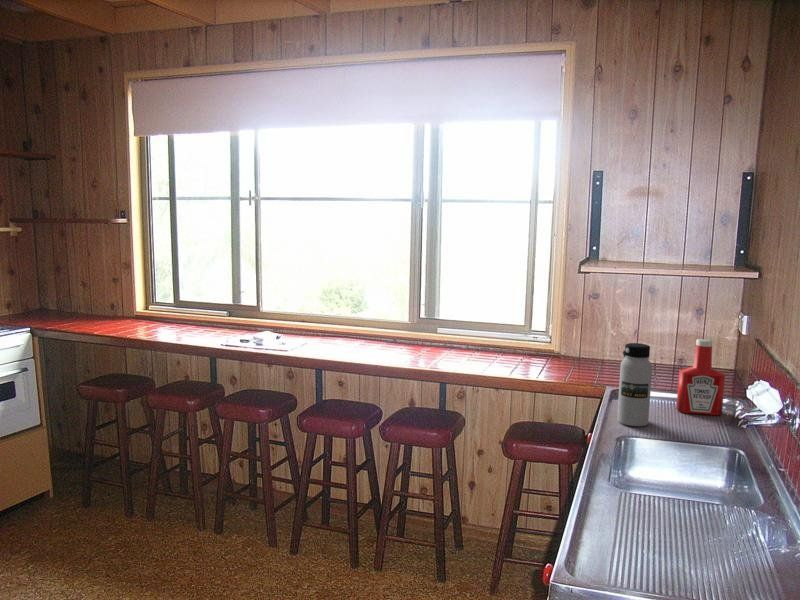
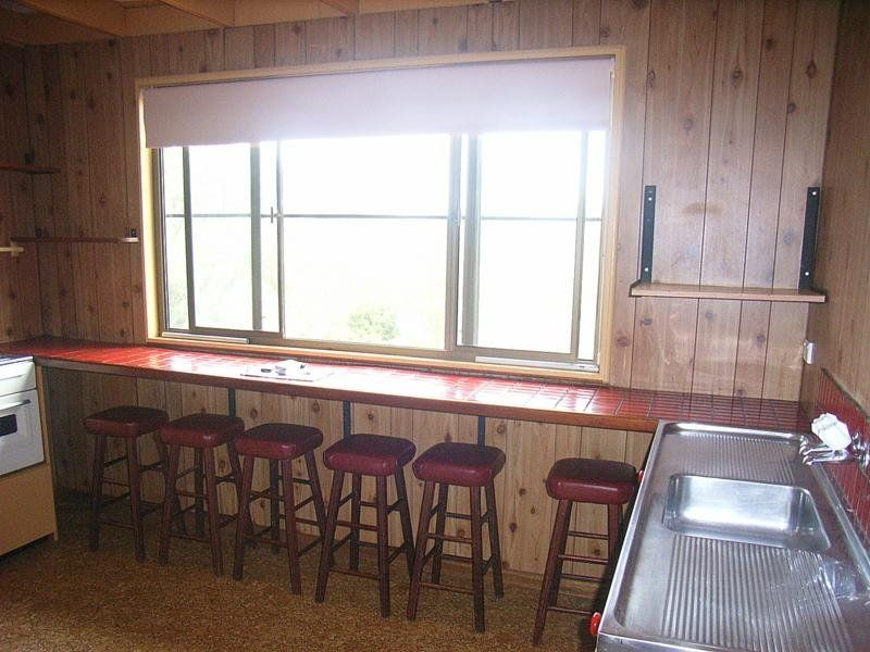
- soap bottle (701, 376)
- water bottle (635, 383)
